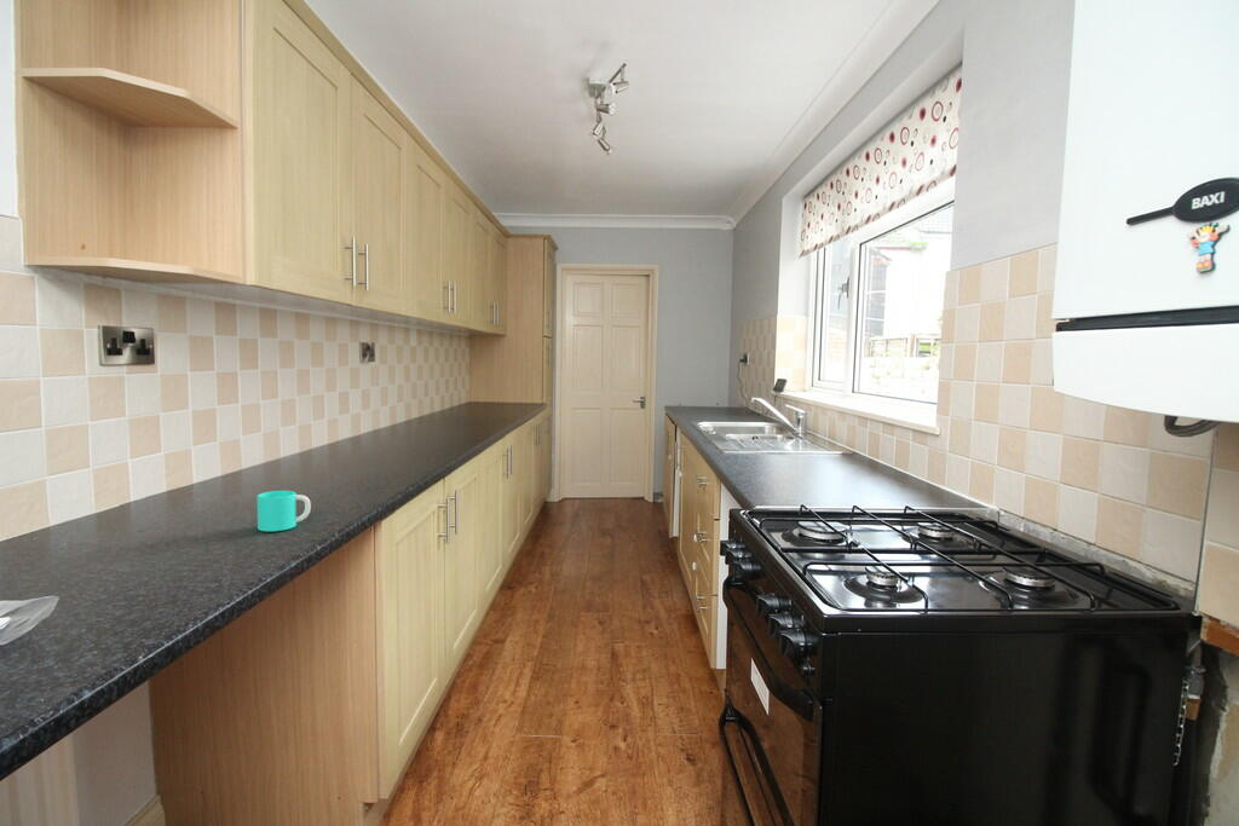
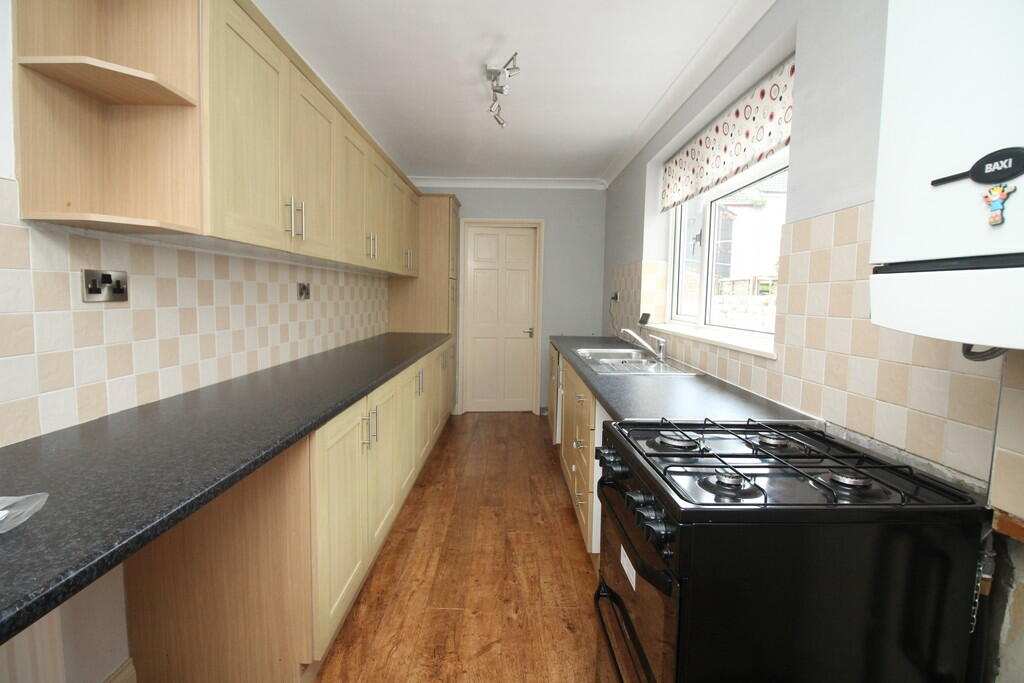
- cup (284, 509)
